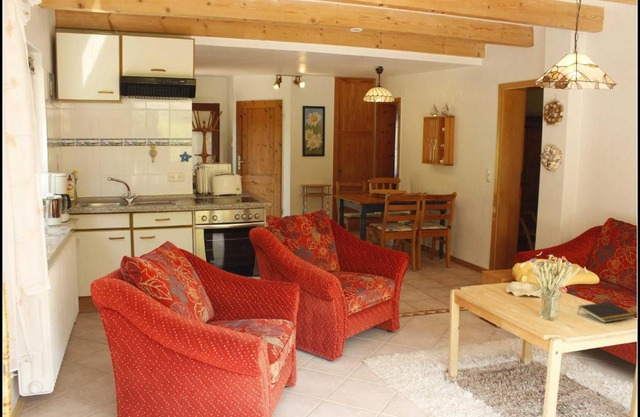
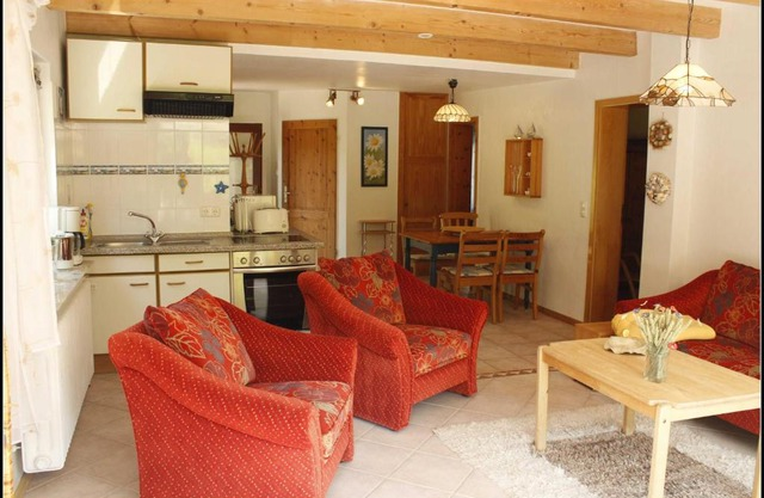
- notepad (606, 311)
